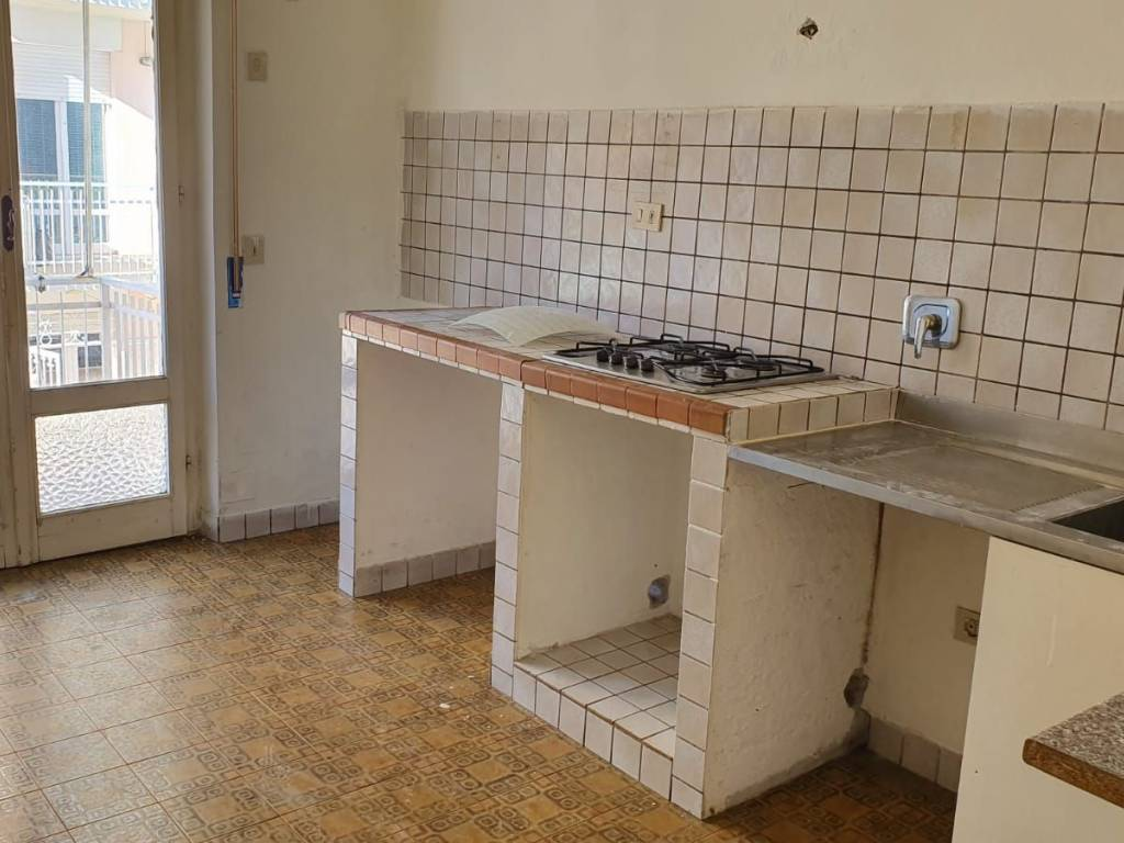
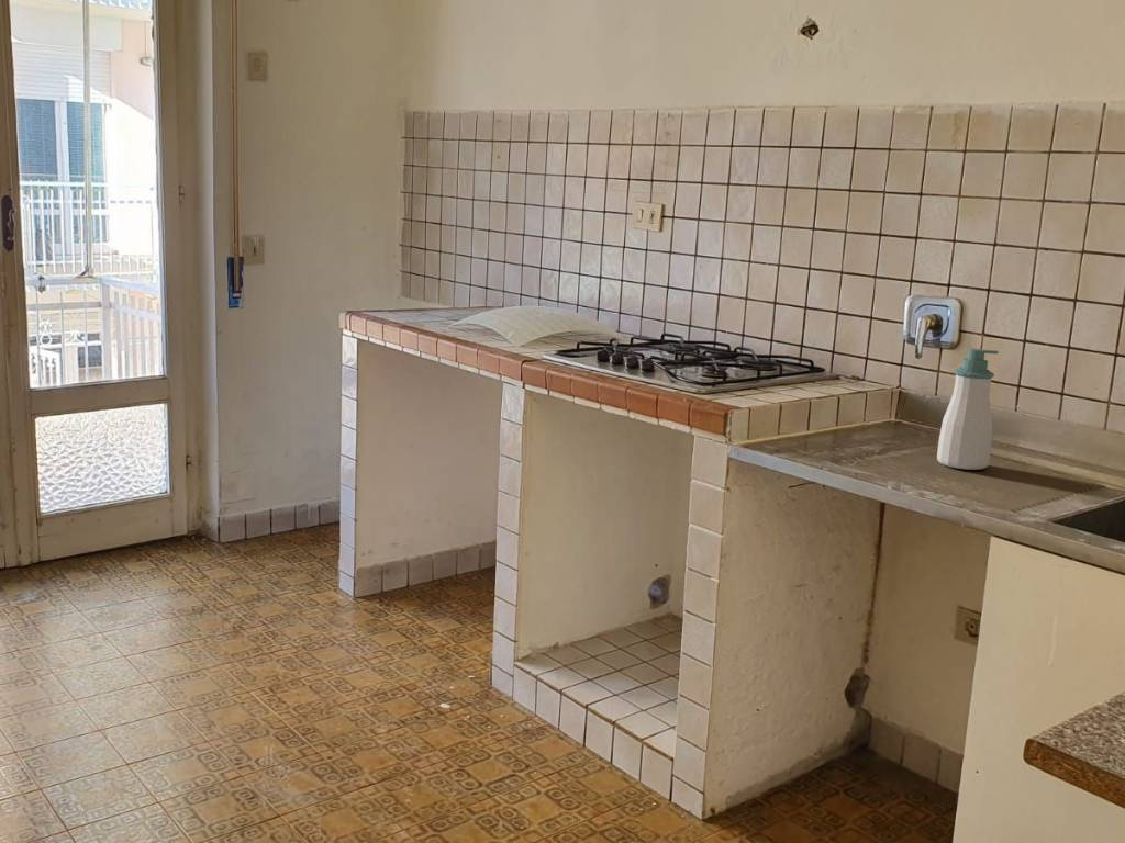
+ soap bottle (969, 407)
